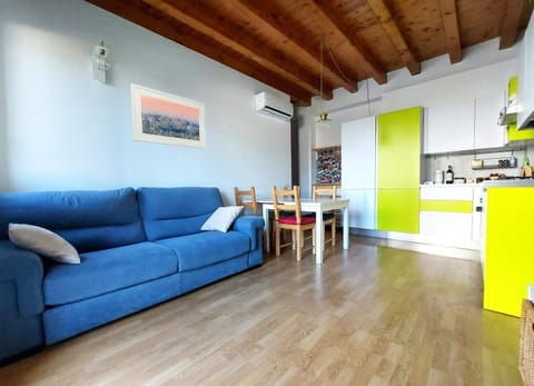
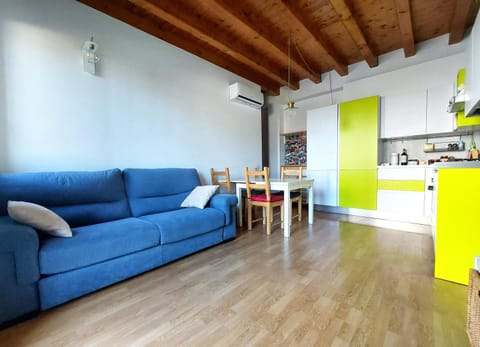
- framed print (172, 119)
